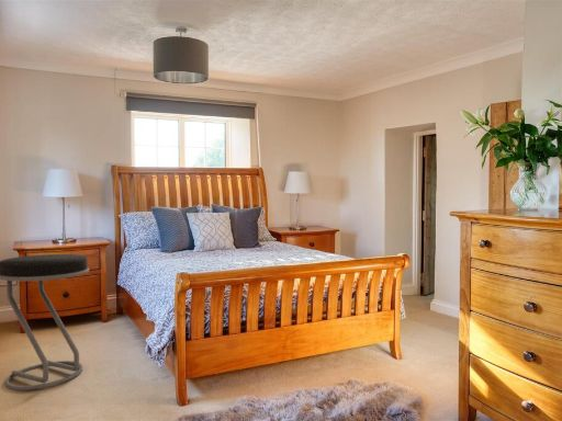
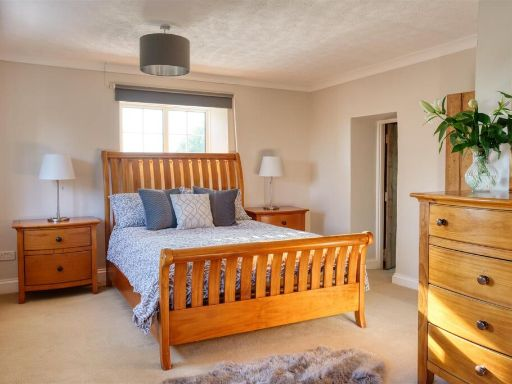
- stool (52, 315)
